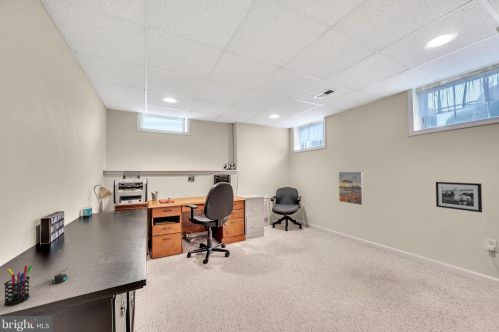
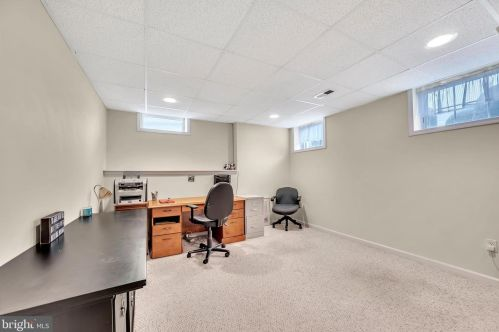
- pen holder (20, 282)
- mouse (63, 274)
- picture frame (457, 195)
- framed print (350, 187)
